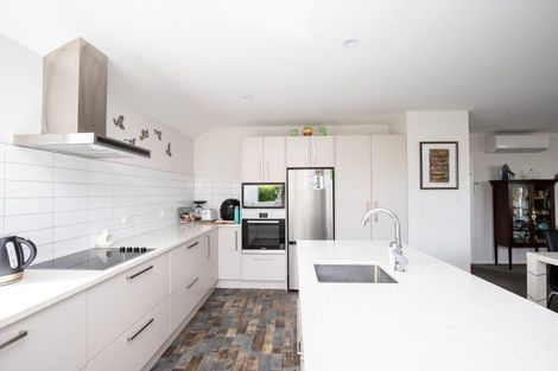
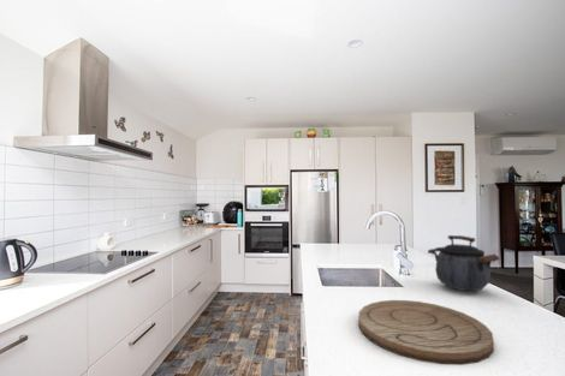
+ cutting board (420, 326)
+ kettle (462, 262)
